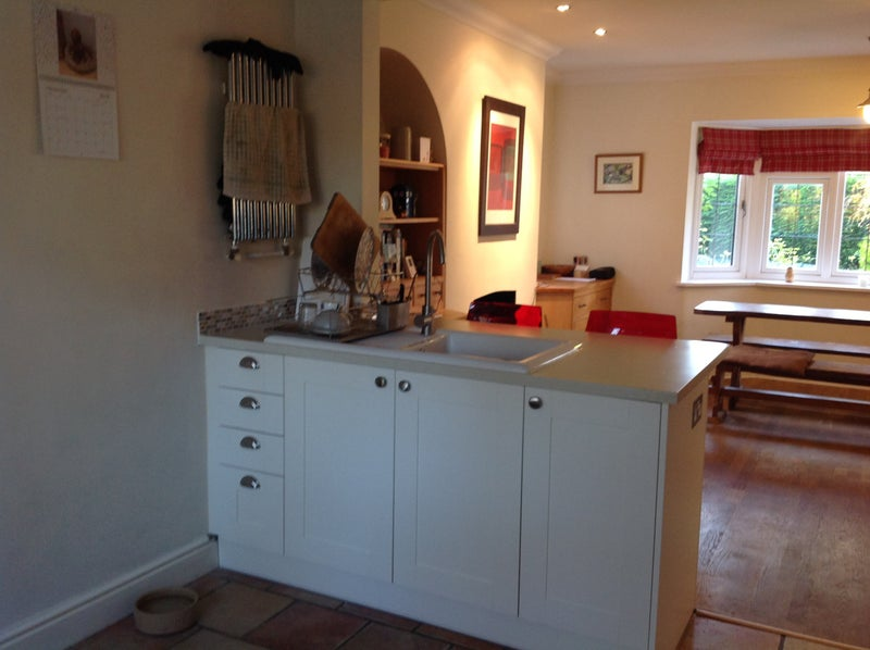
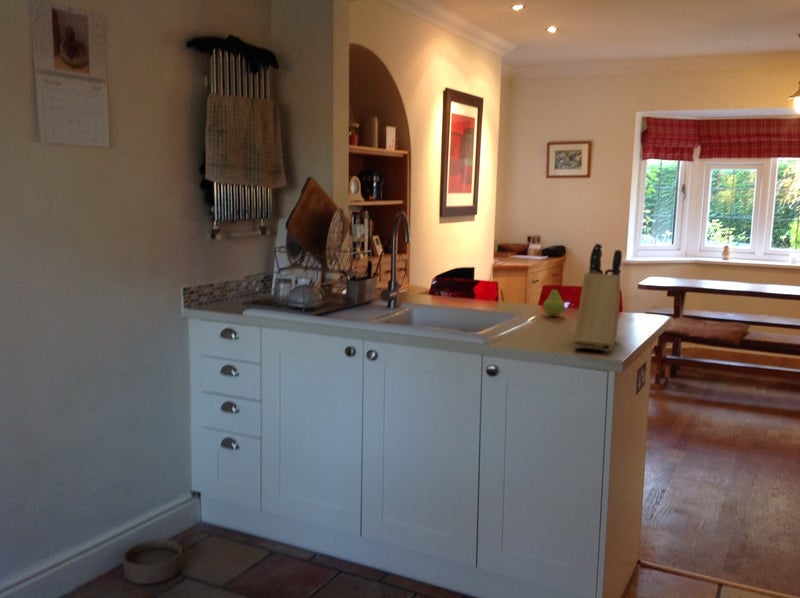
+ fruit (554, 300)
+ knife block (600, 294)
